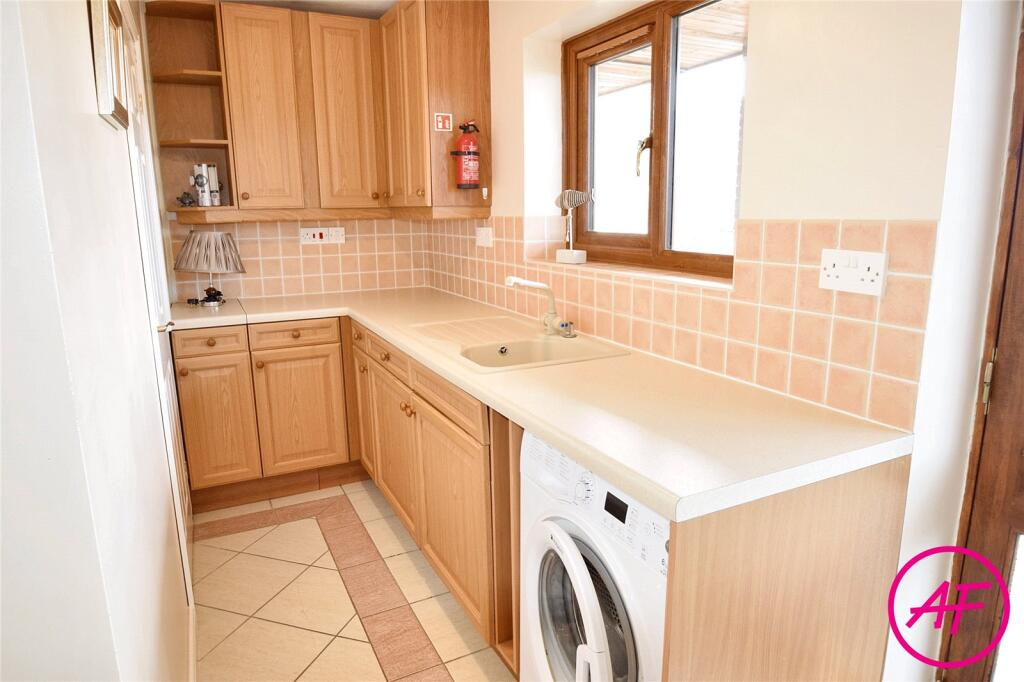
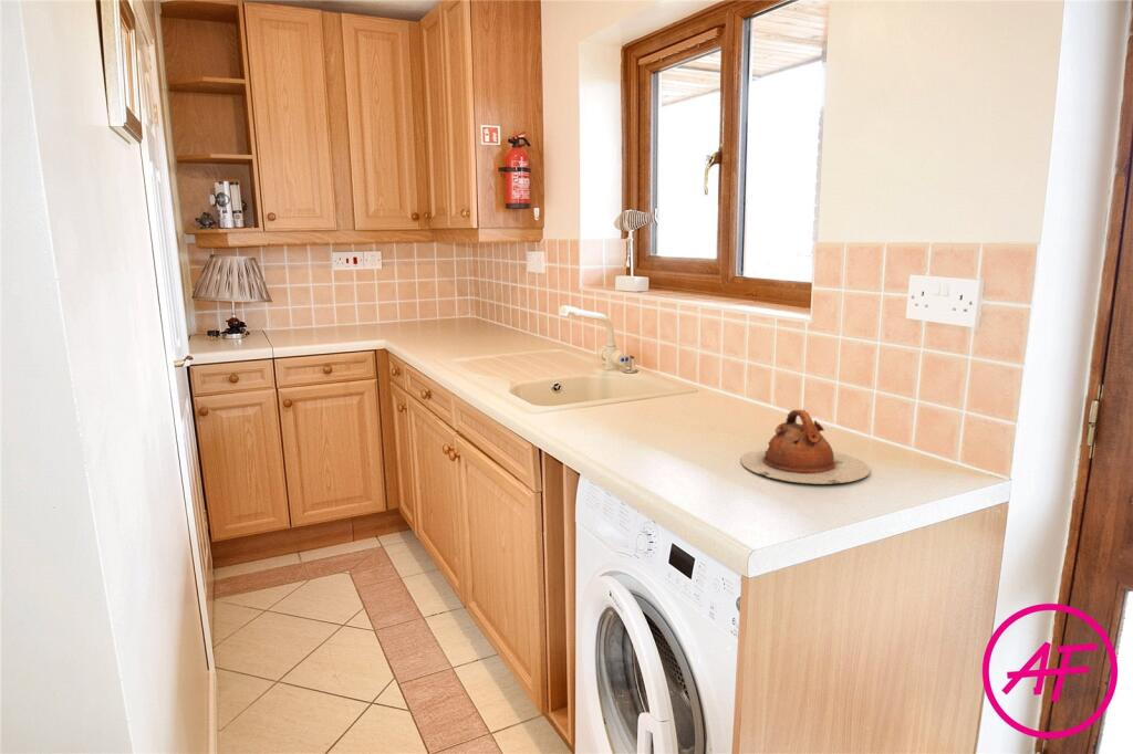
+ teapot (804, 437)
